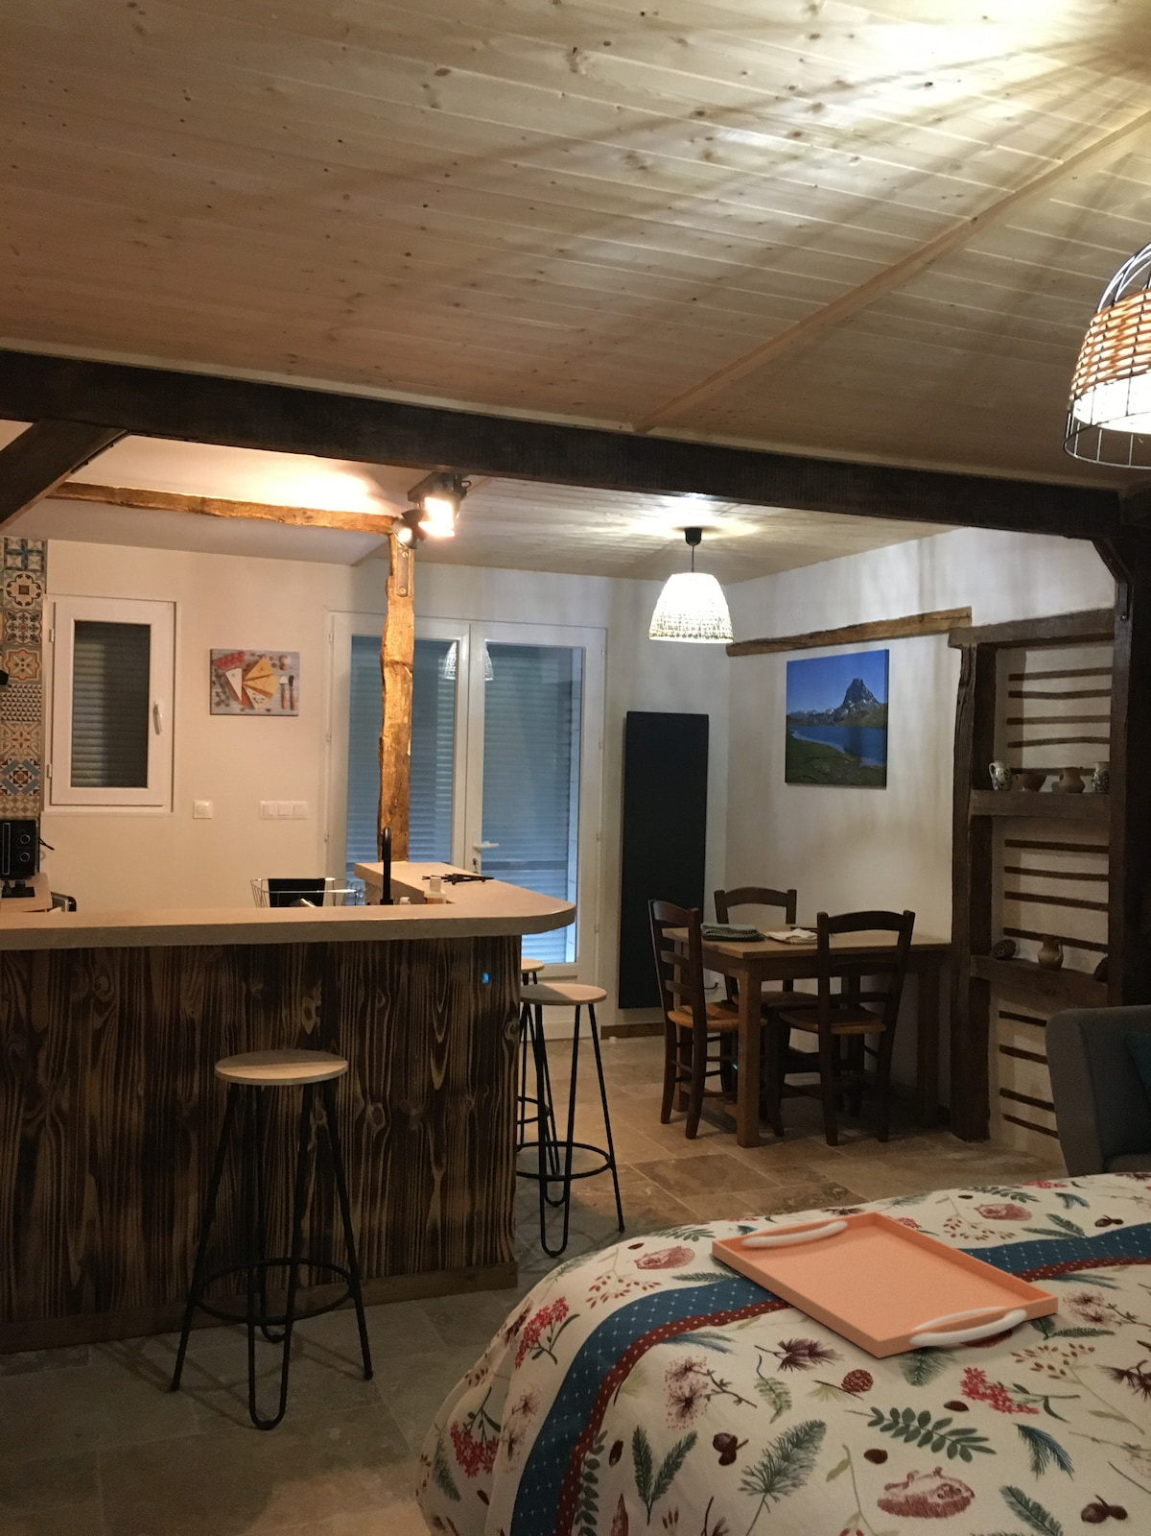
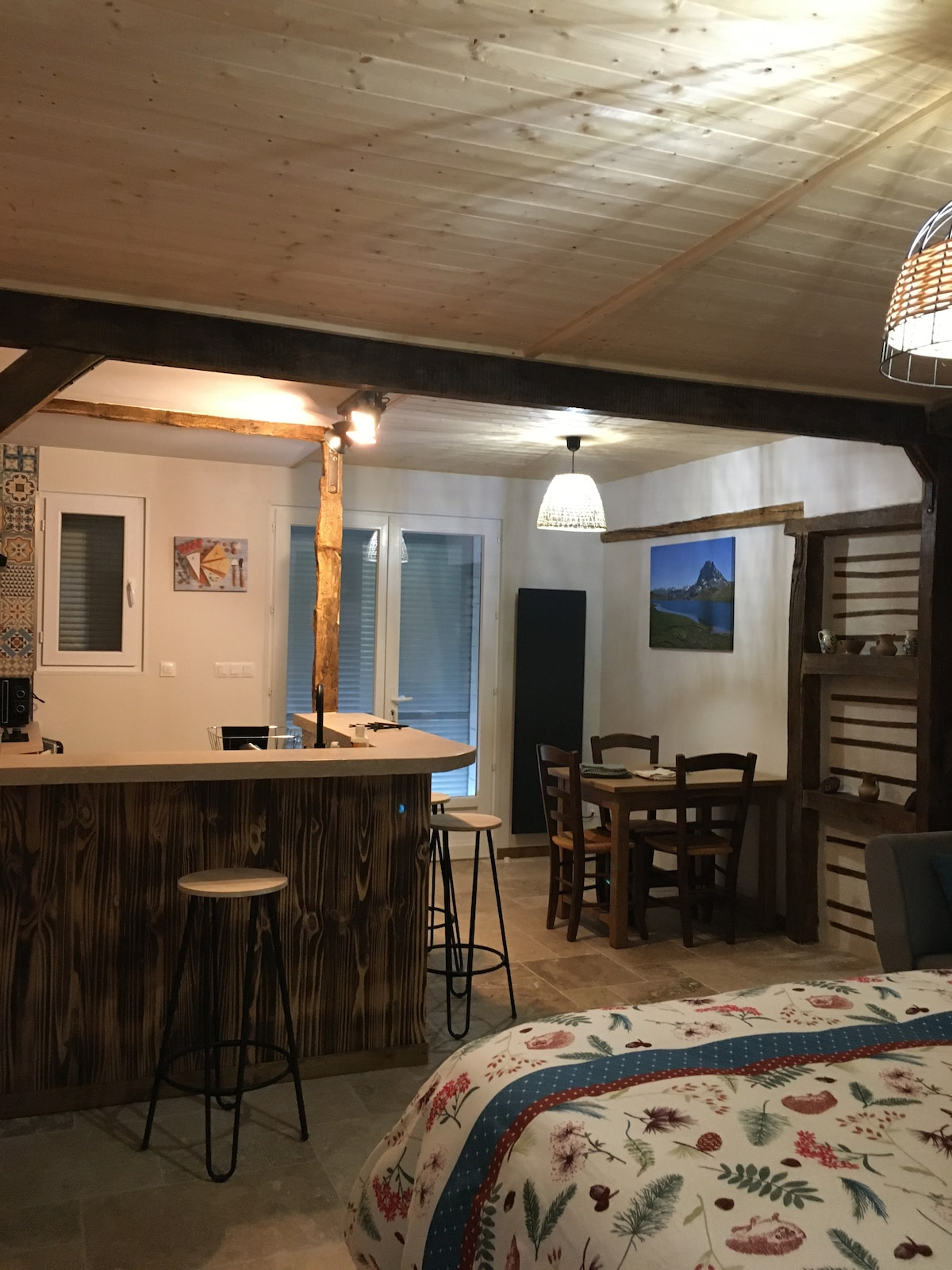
- serving tray (875, 1274)
